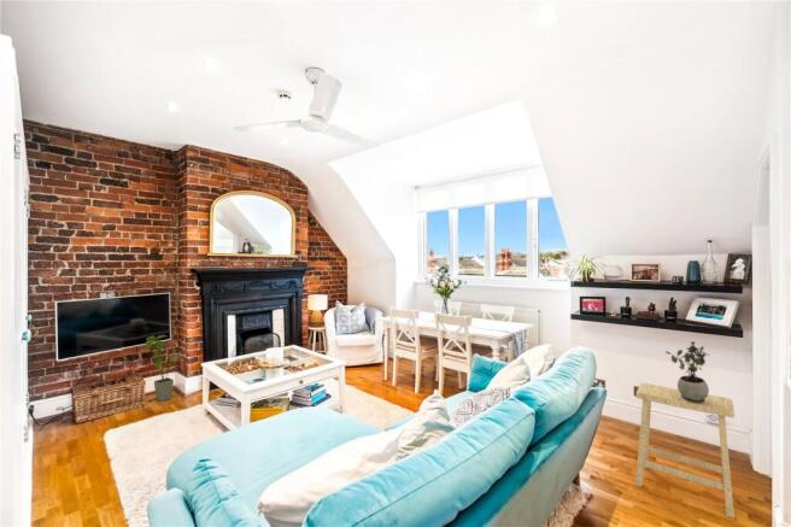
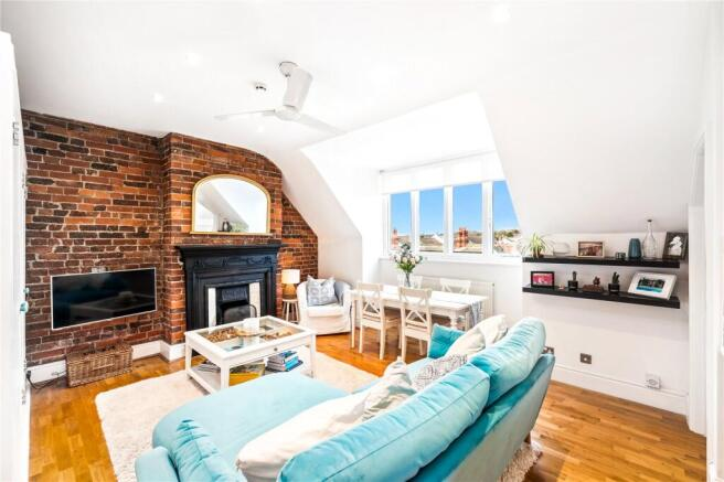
- stool (678, 455)
- potted plant (687, 369)
- house plant (162, 368)
